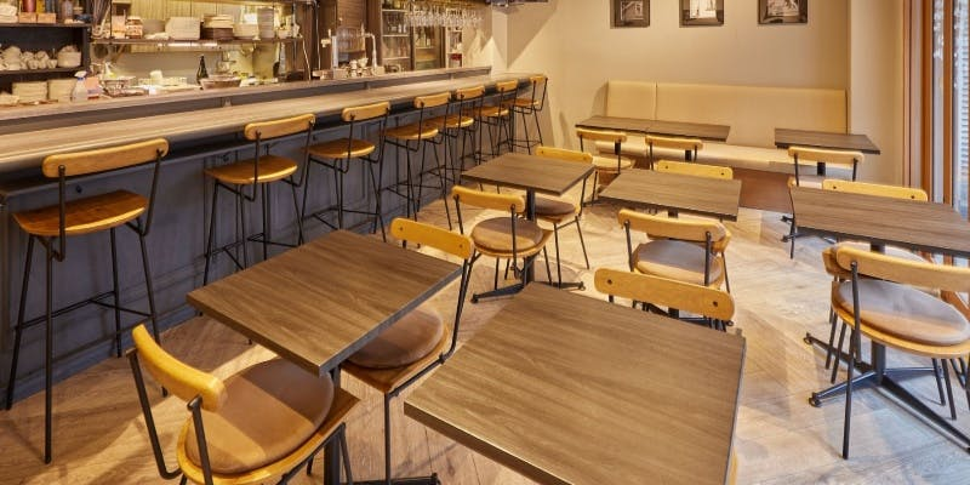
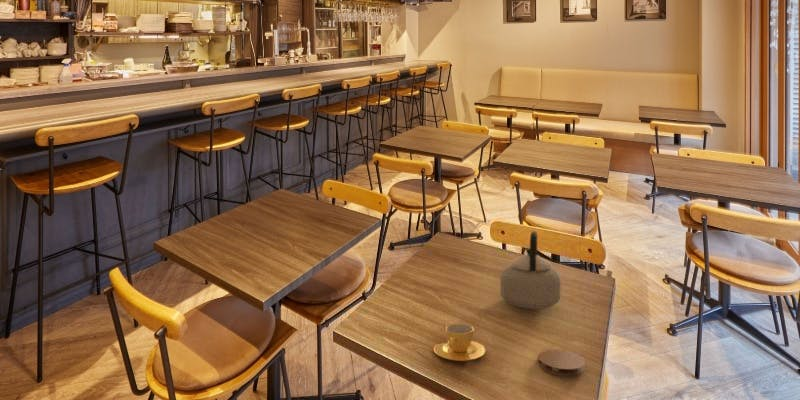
+ teapot (530, 266)
+ cup (459, 339)
+ coaster (561, 361)
